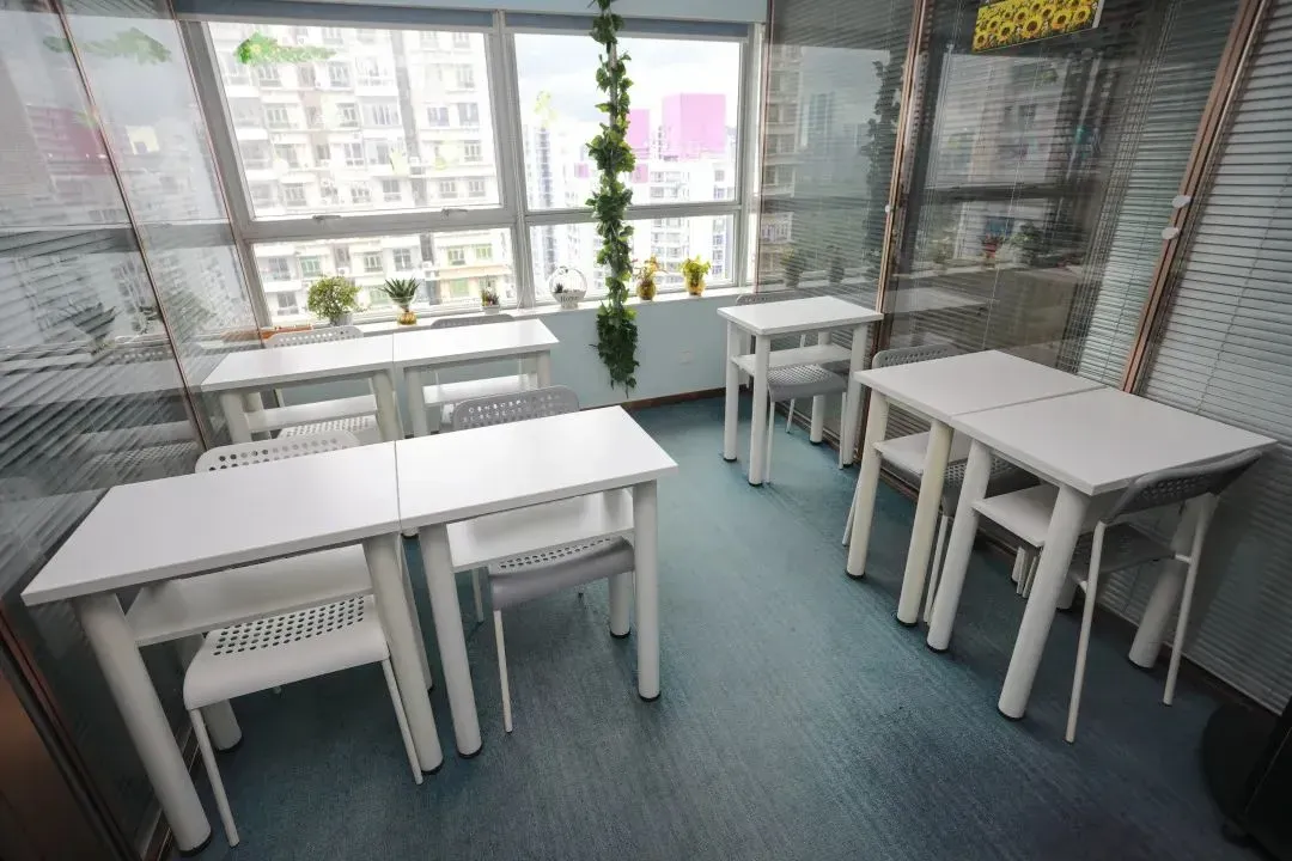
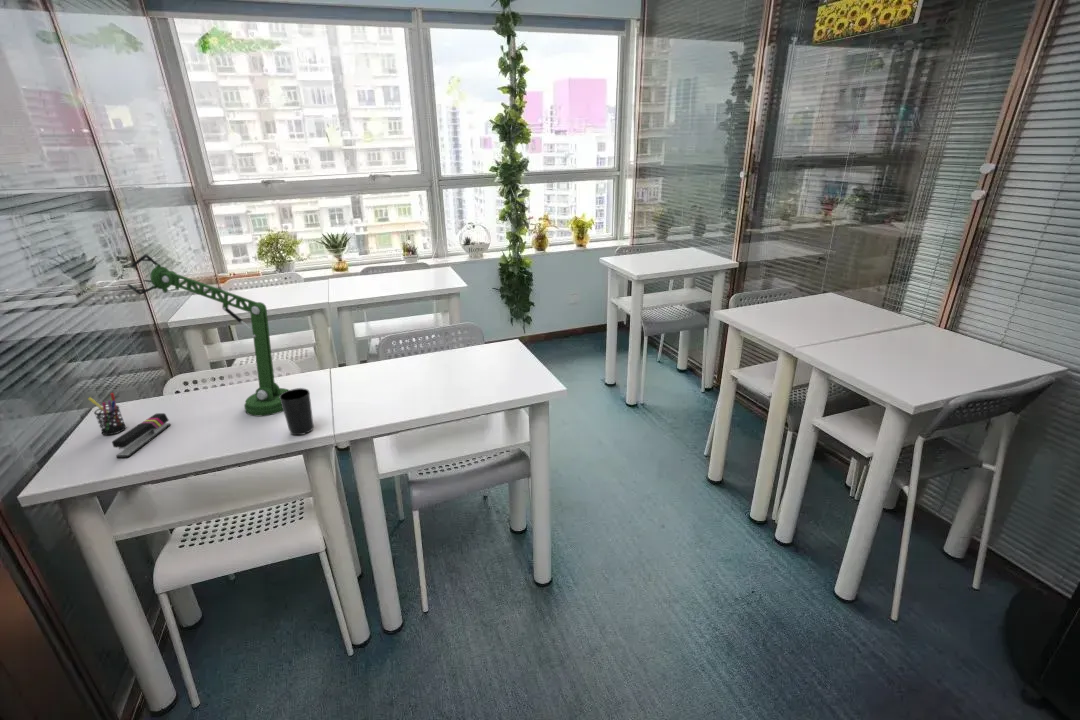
+ desk lamp (228, 313)
+ stapler (142, 432)
+ cup (298, 412)
+ pen holder (110, 411)
